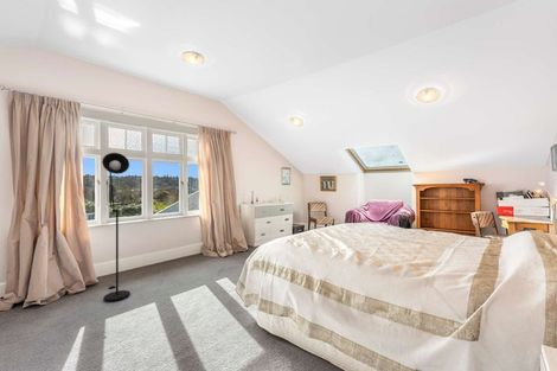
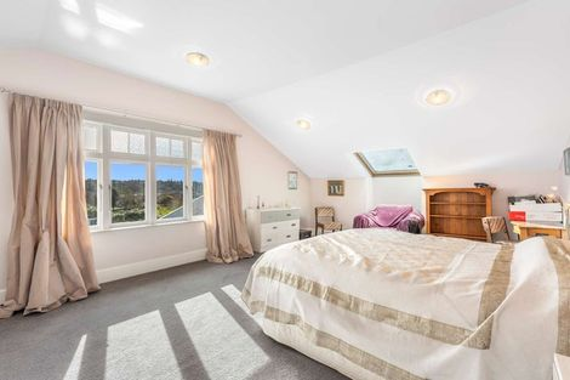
- floor lamp (116, 224)
